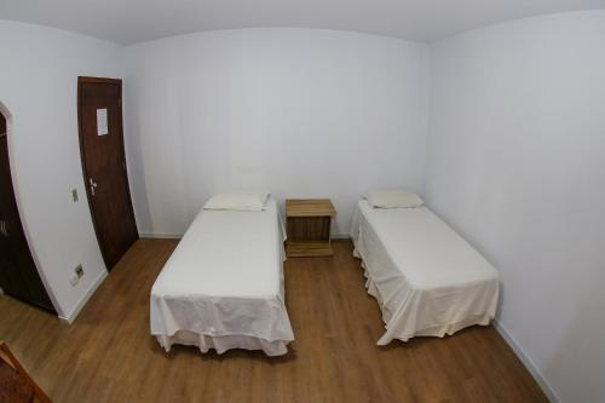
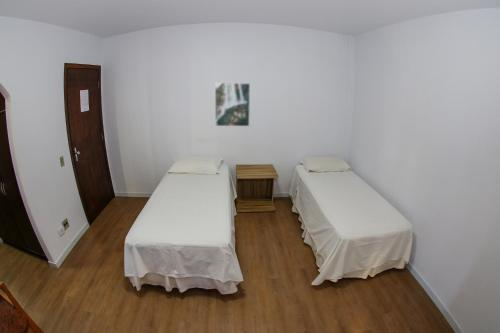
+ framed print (232, 105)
